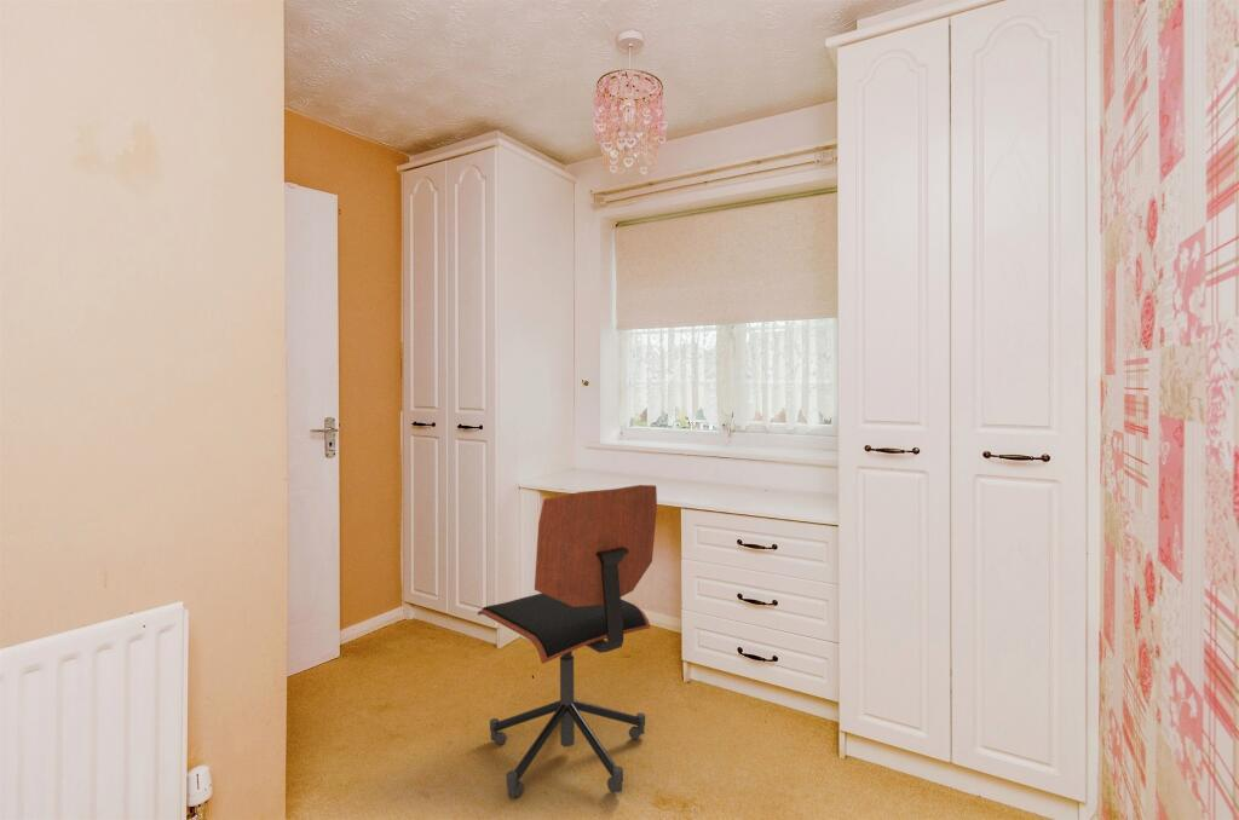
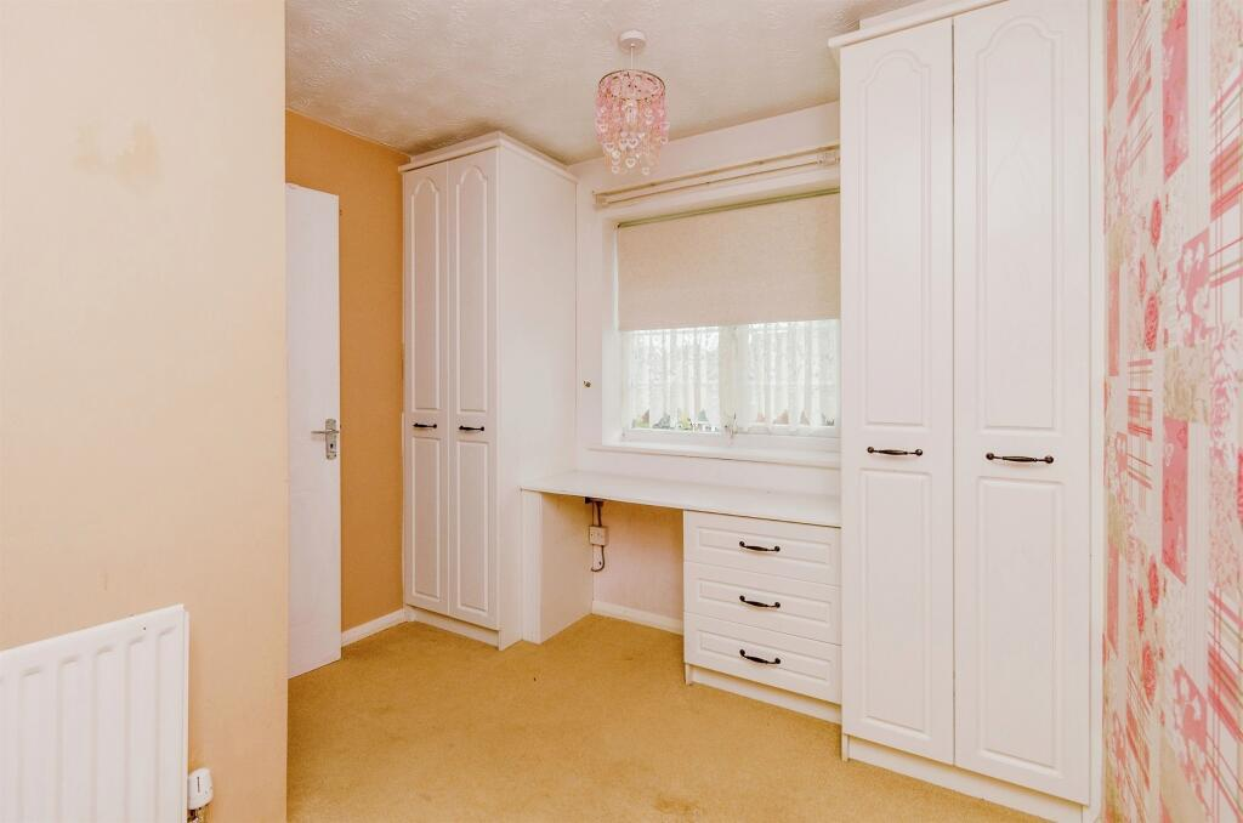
- office chair (569, 618)
